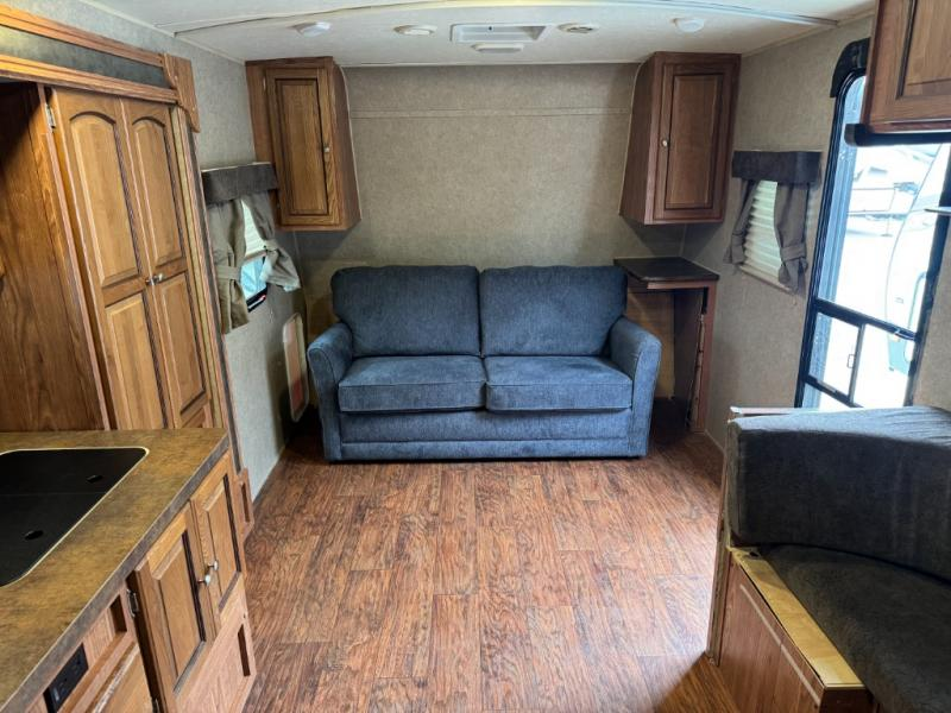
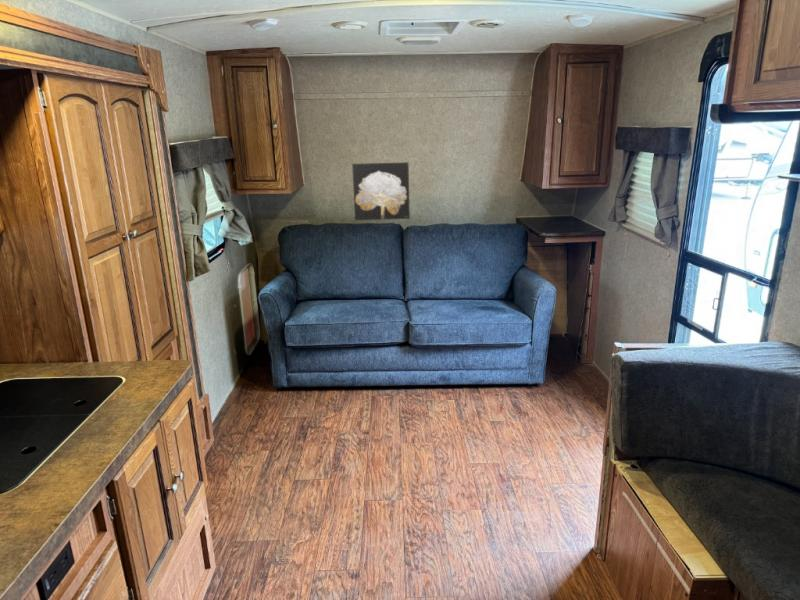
+ wall art (381, 191)
